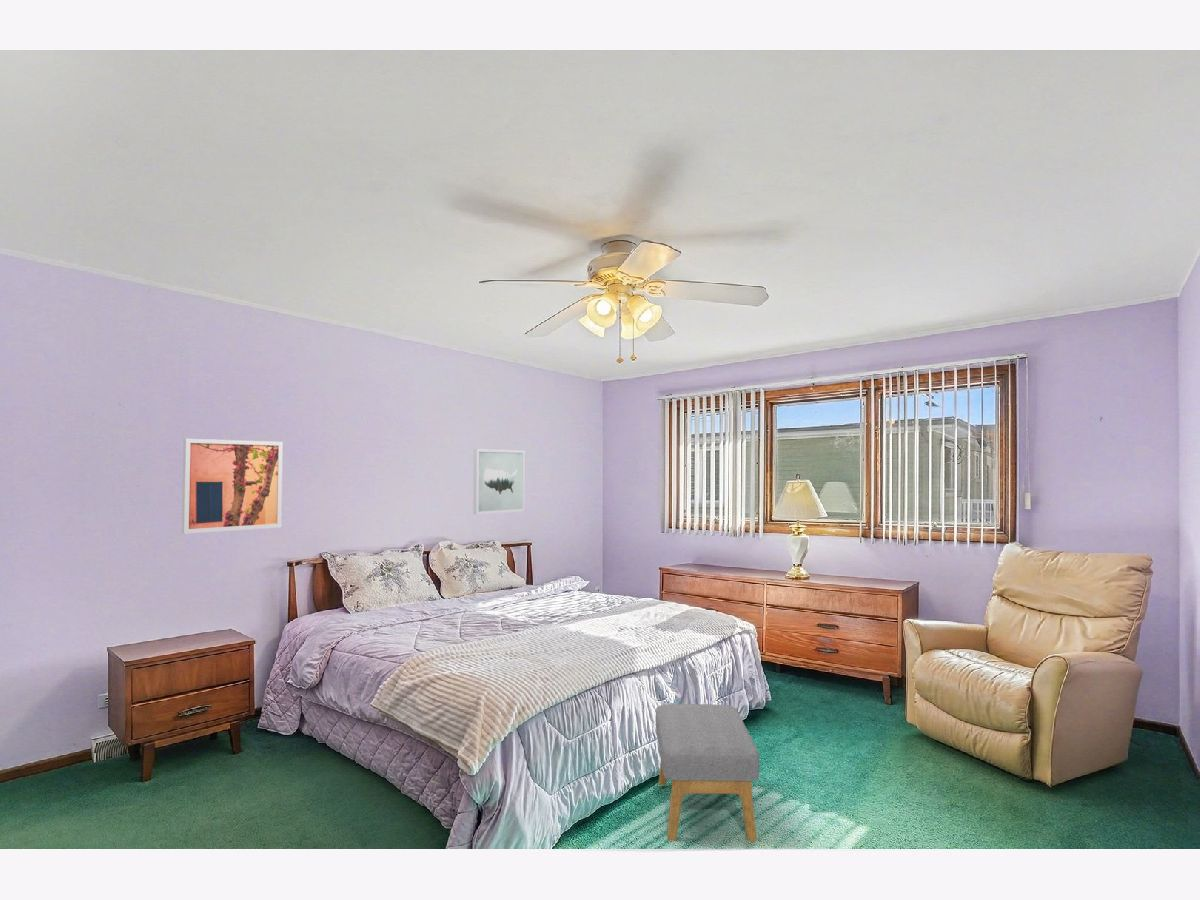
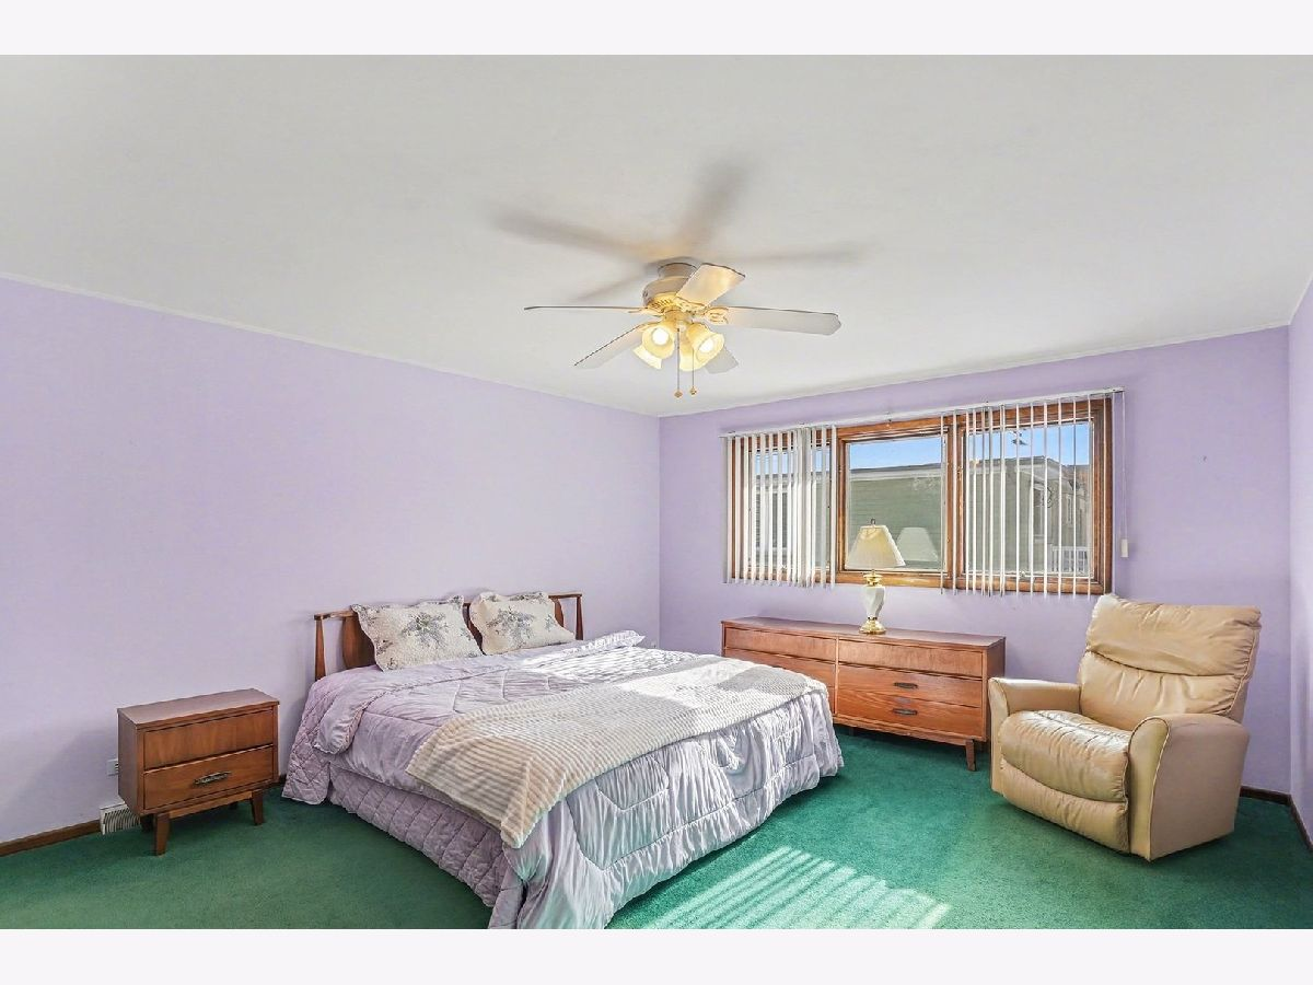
- wall art (234, 485)
- wall art (499, 481)
- footstool (703, 766)
